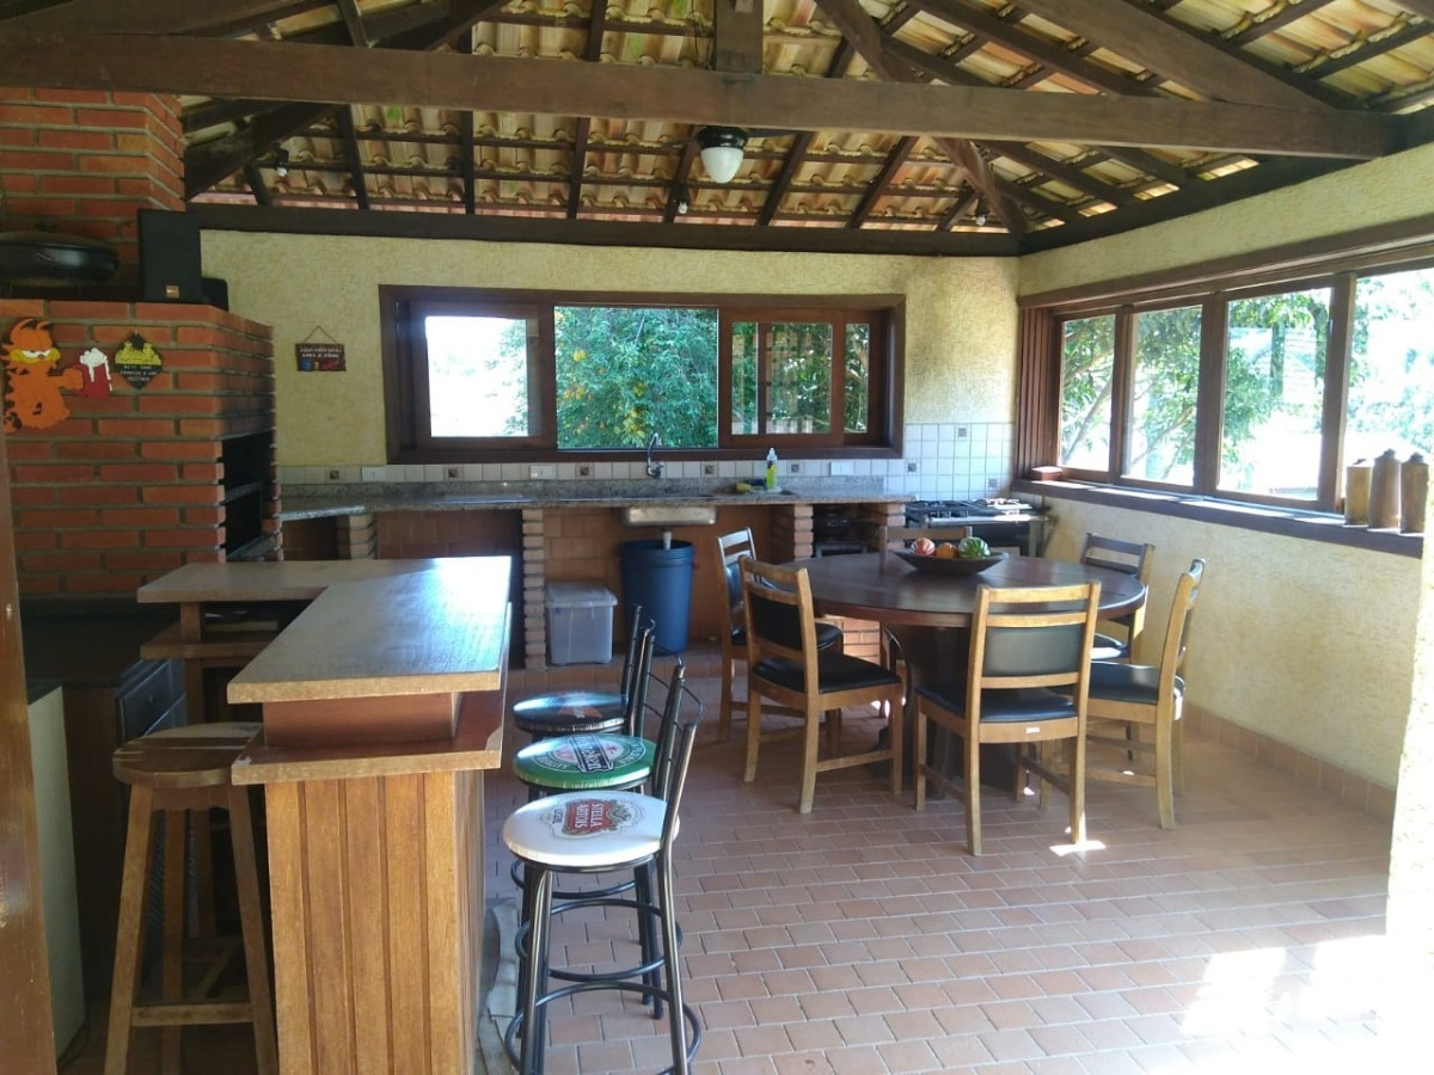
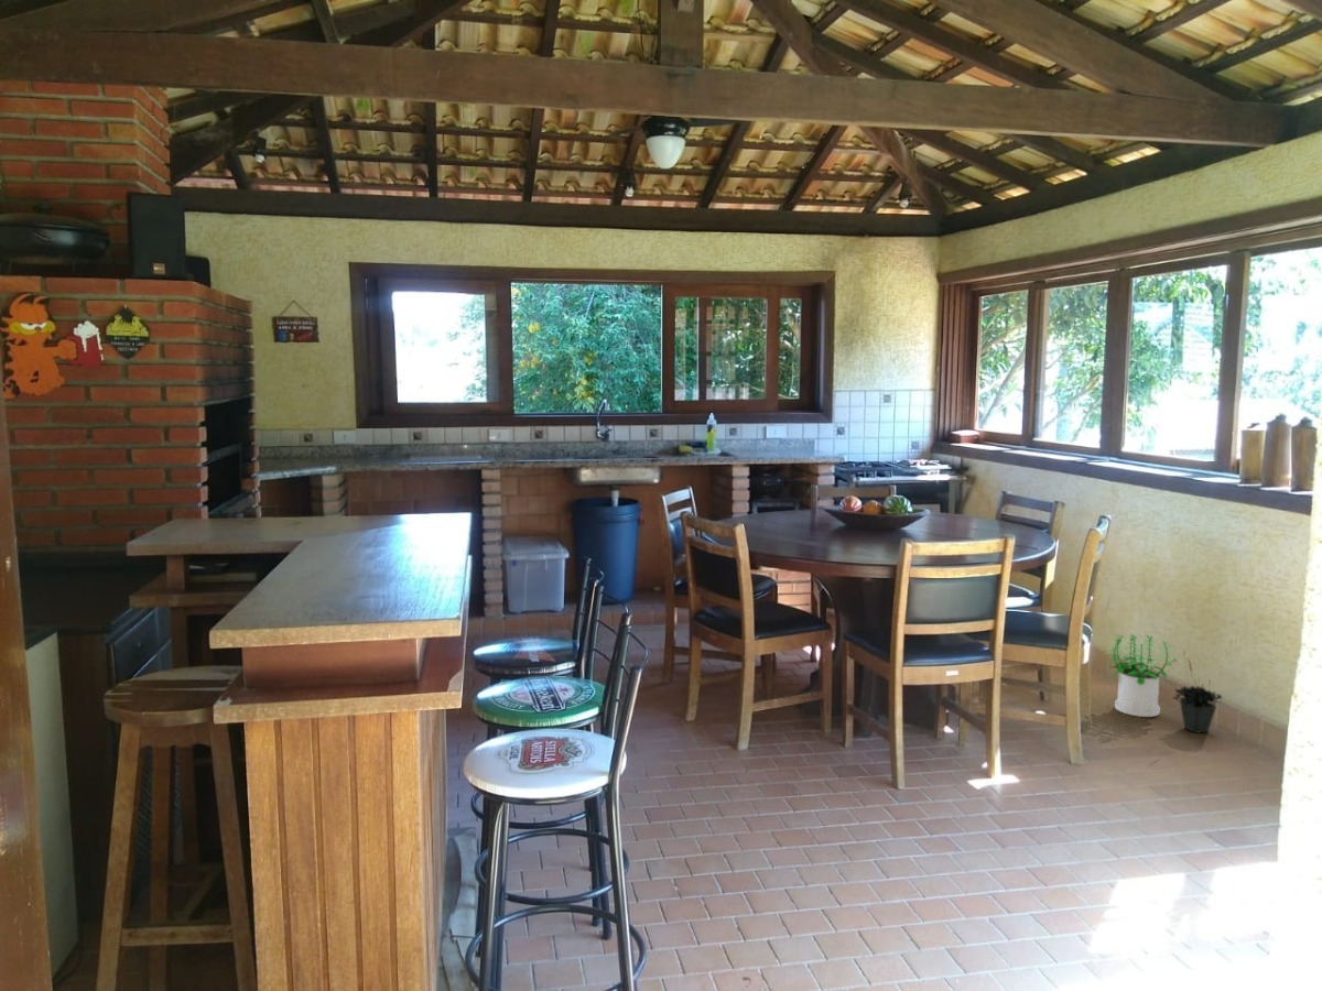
+ potted plant (1196, 690)
+ potted plant (1136, 672)
